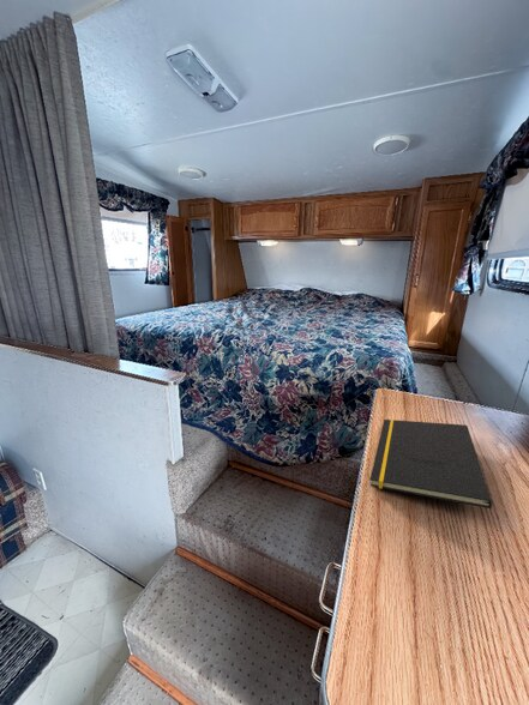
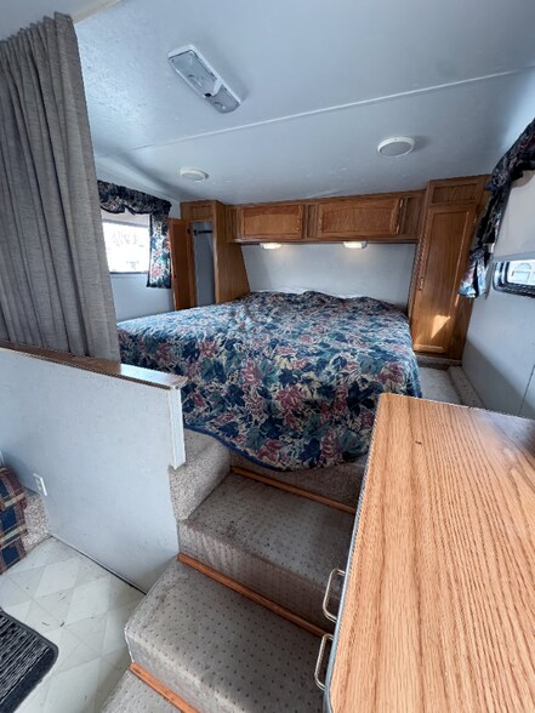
- notepad (423, 452)
